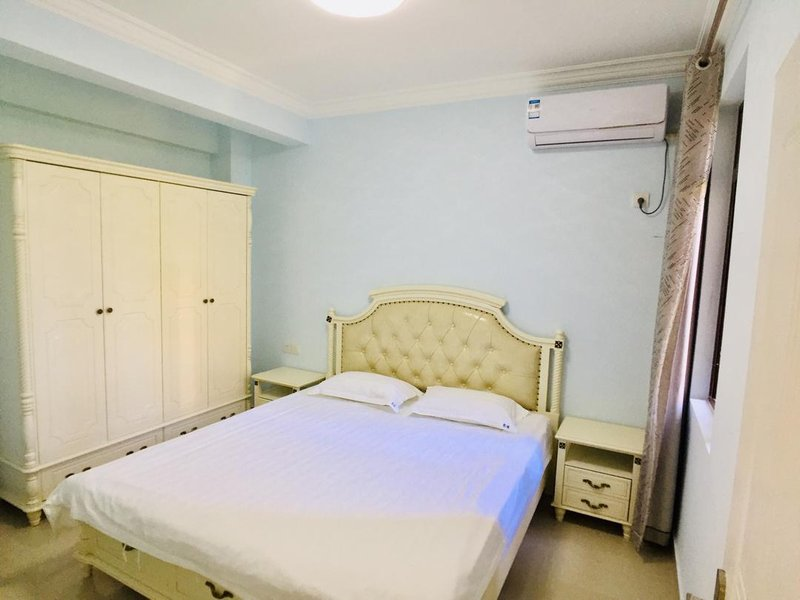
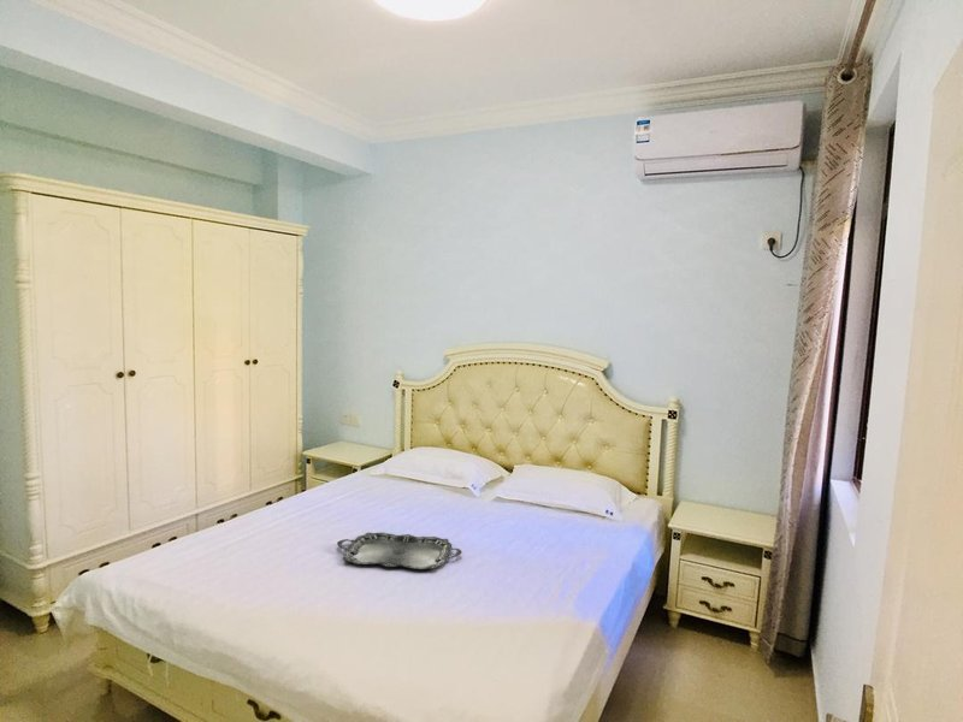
+ serving tray (398, 549)
